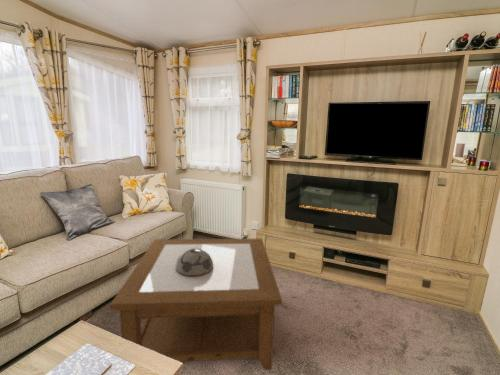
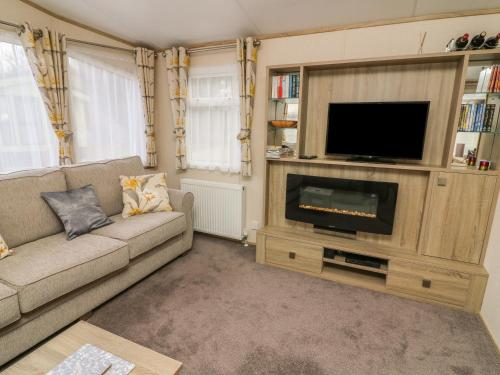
- decorative bowl (194, 258)
- coffee table (205, 294)
